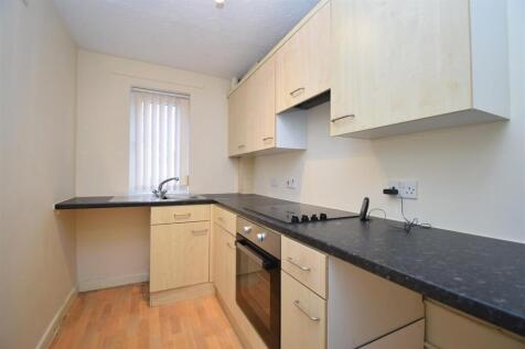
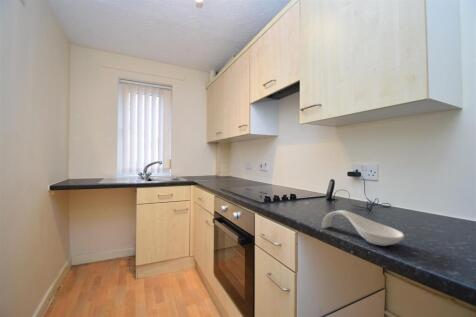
+ spoon rest (358, 225)
